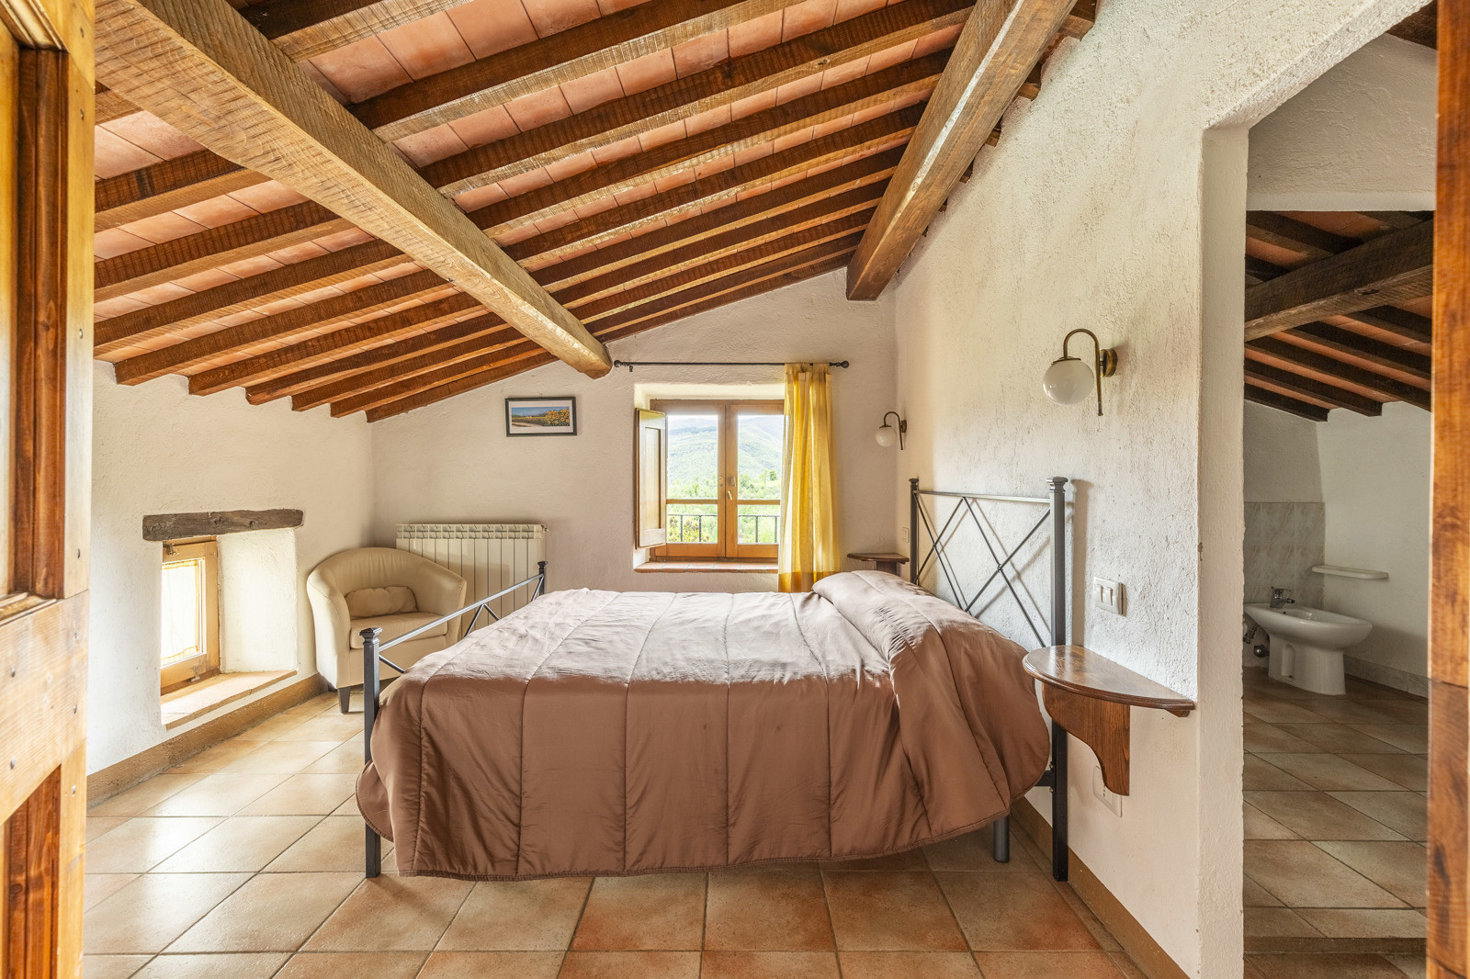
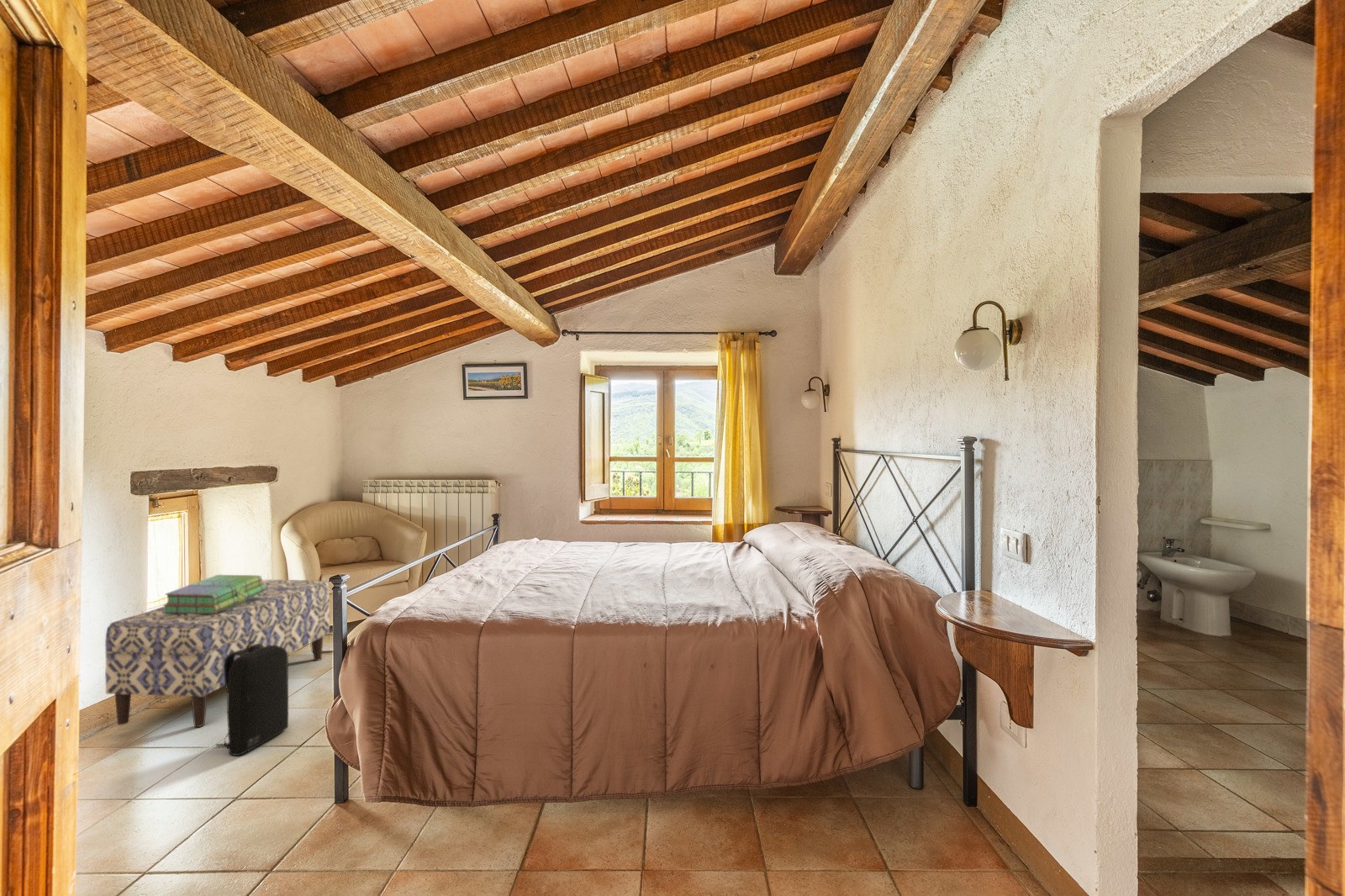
+ stack of books (216, 595)
+ bench (233, 643)
+ backpack (250, 690)
